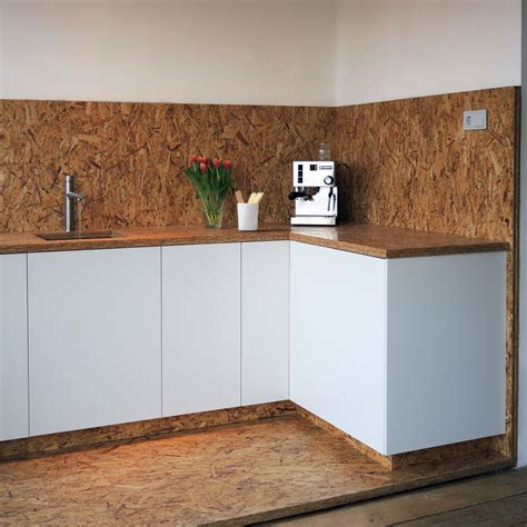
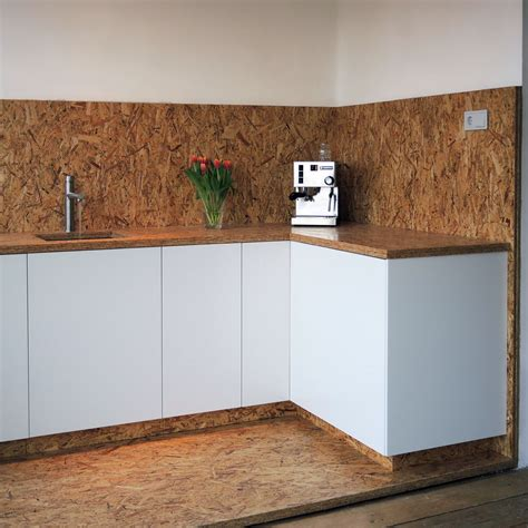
- utensil holder (250, 210)
